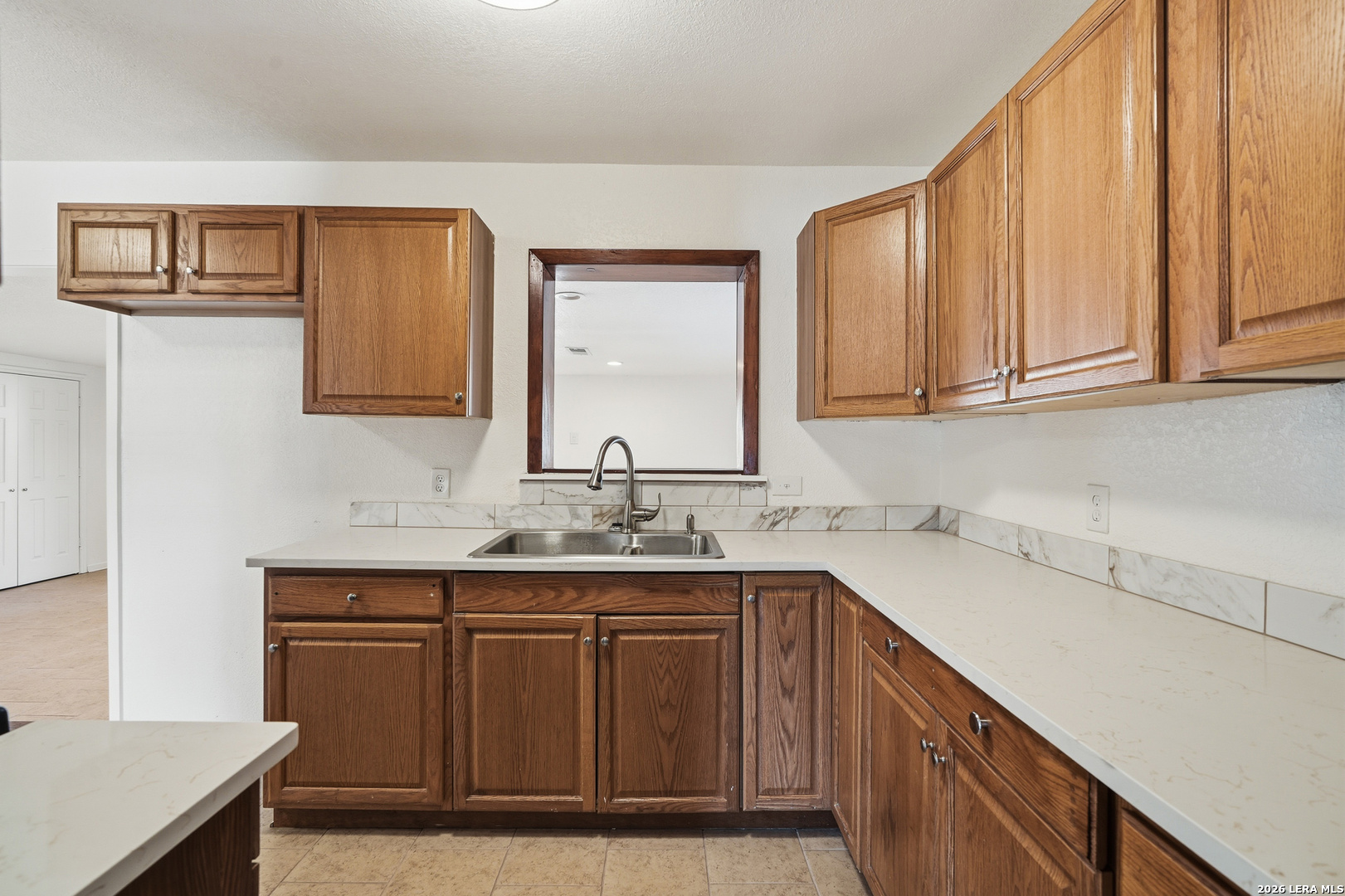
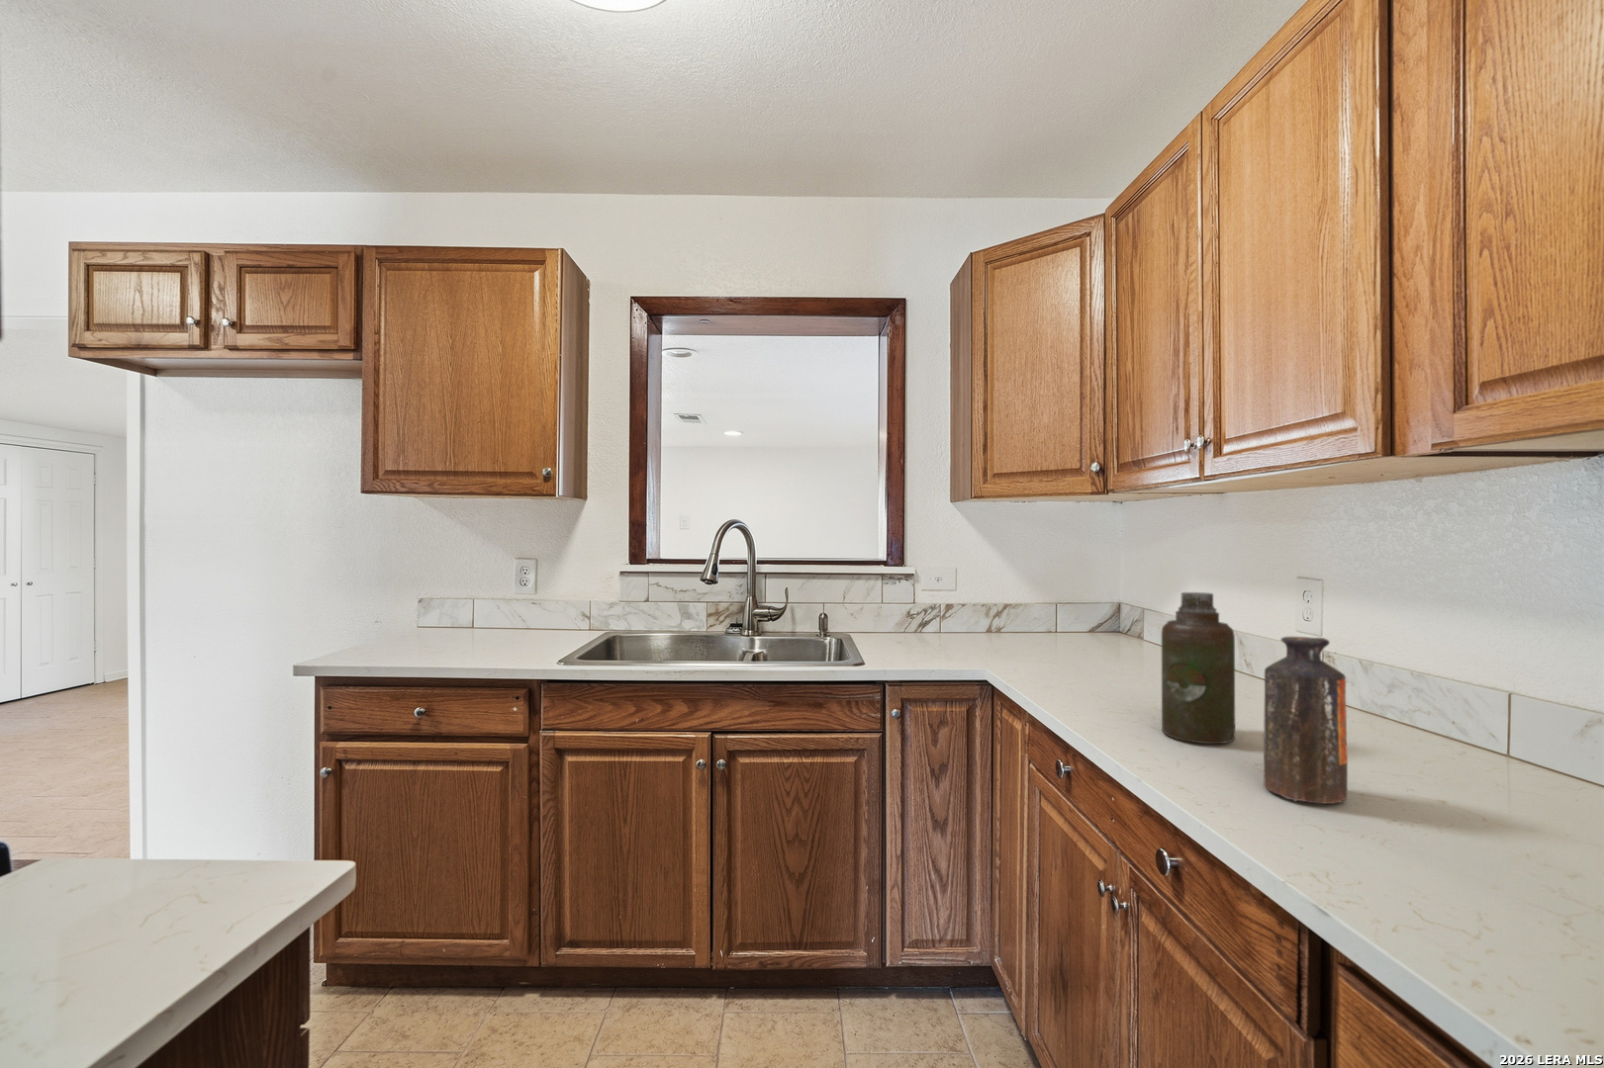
+ canister (1197, 664)
+ bottle (1305, 715)
